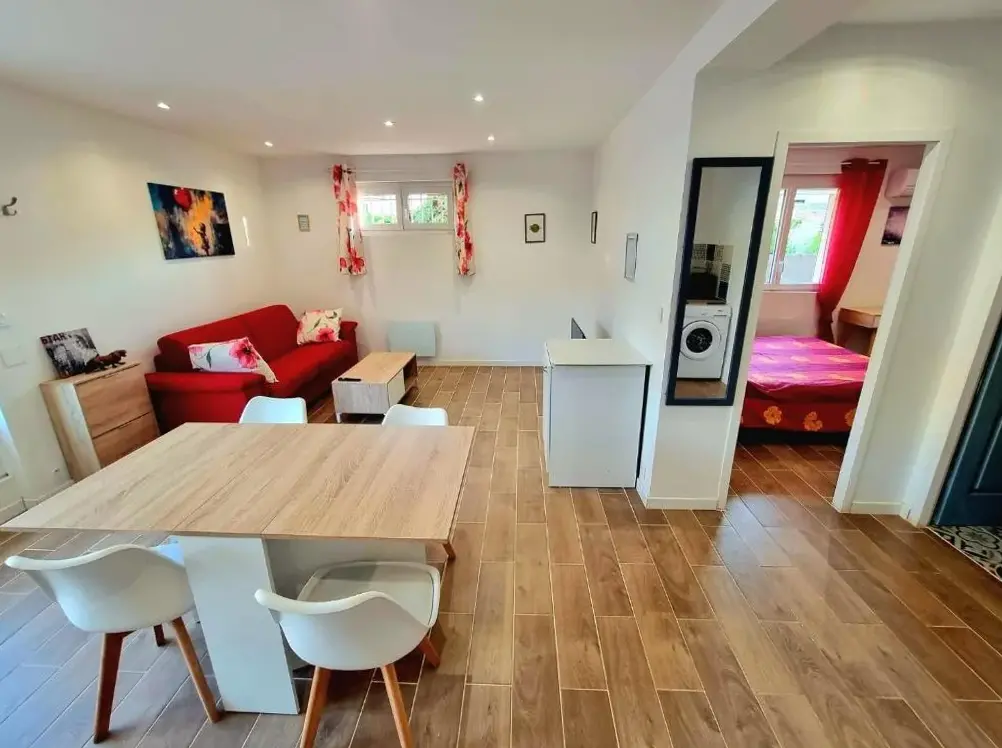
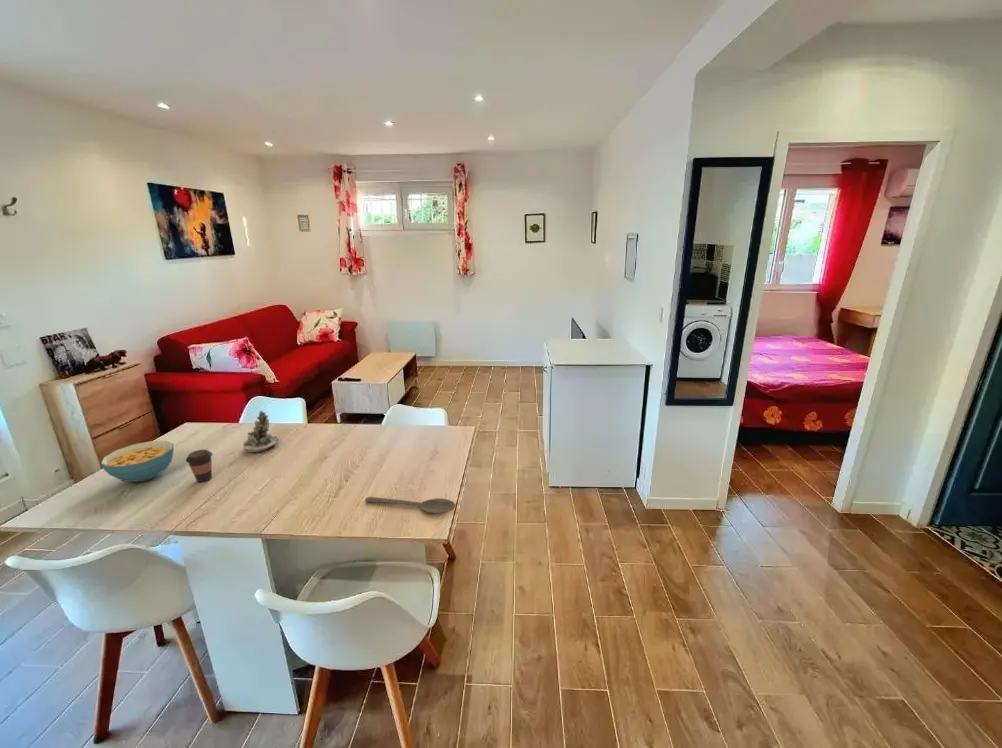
+ cereal bowl (142, 465)
+ wooden spoon (409, 502)
+ coffee cup (201, 466)
+ succulent planter (258, 429)
